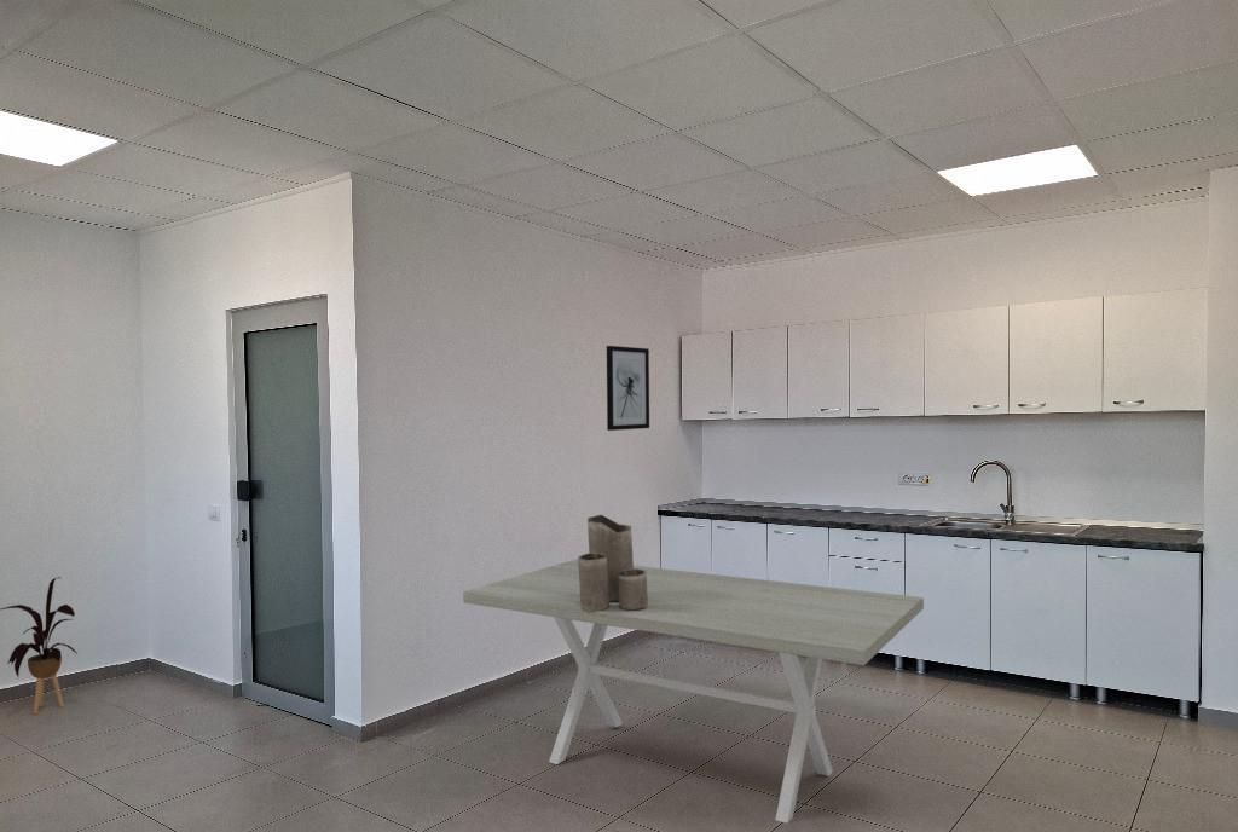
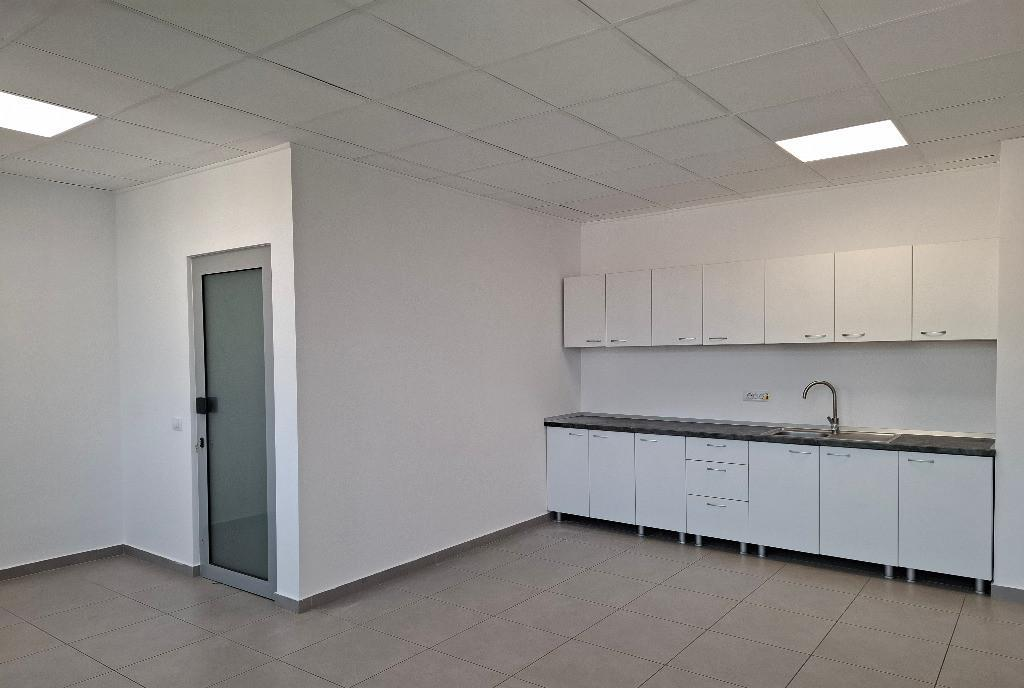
- dining table (687, 681)
- vase (618, 562)
- wall art (629, 388)
- house plant (37, 645)
